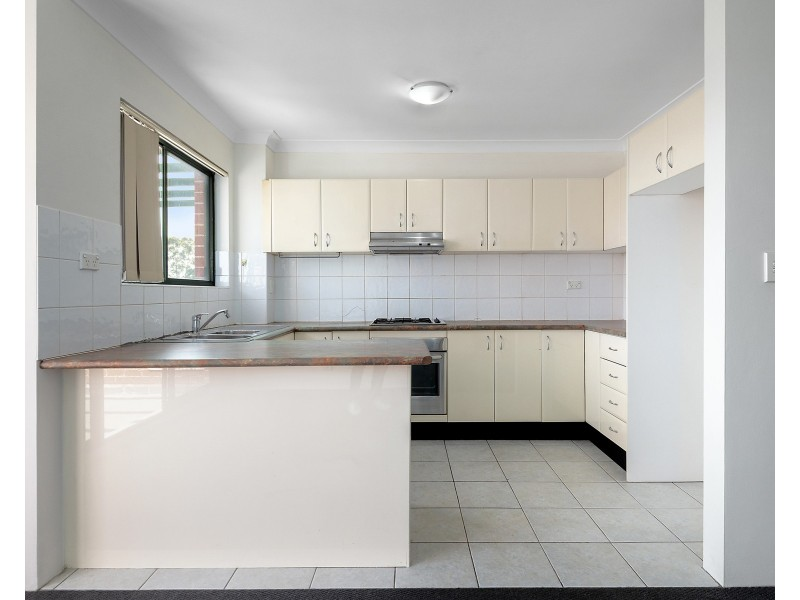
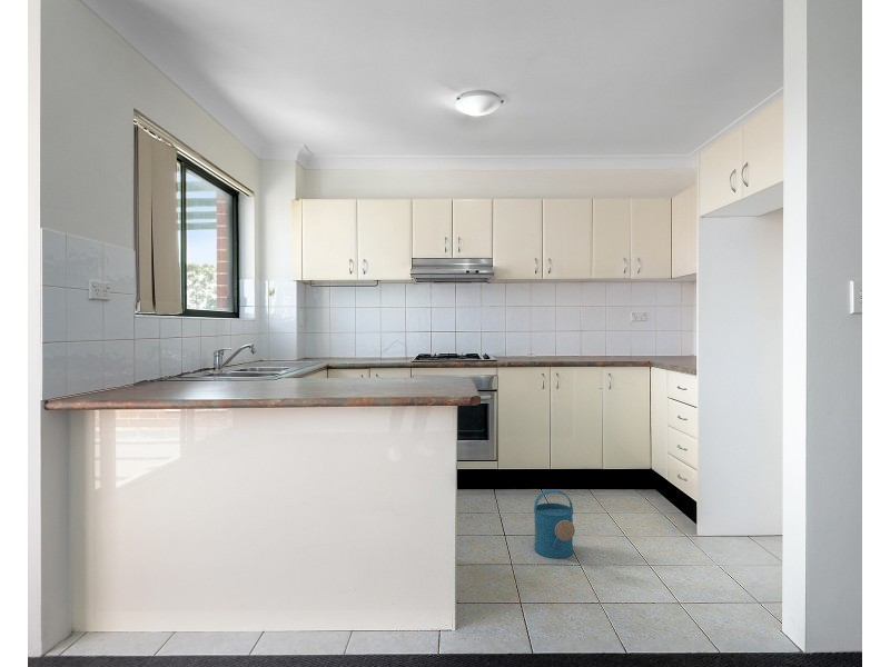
+ watering can (556, 525)
